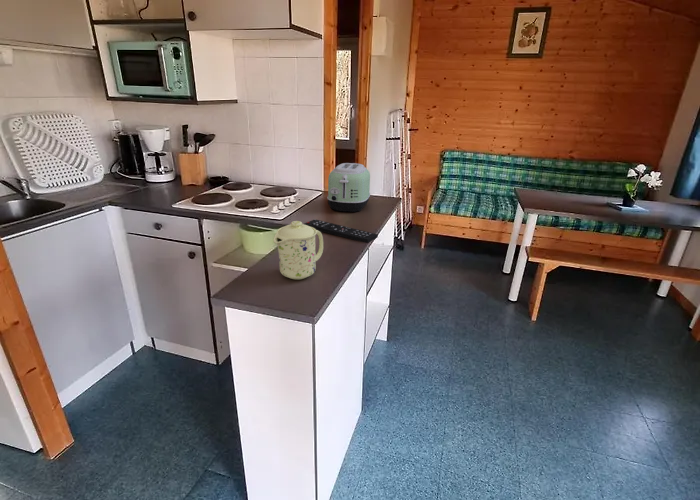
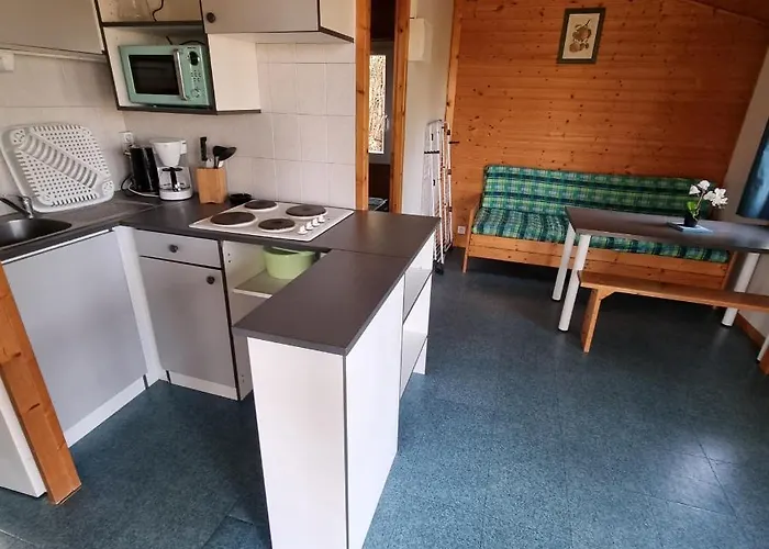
- mug (299, 248)
- toaster (348, 186)
- remote control (339, 229)
